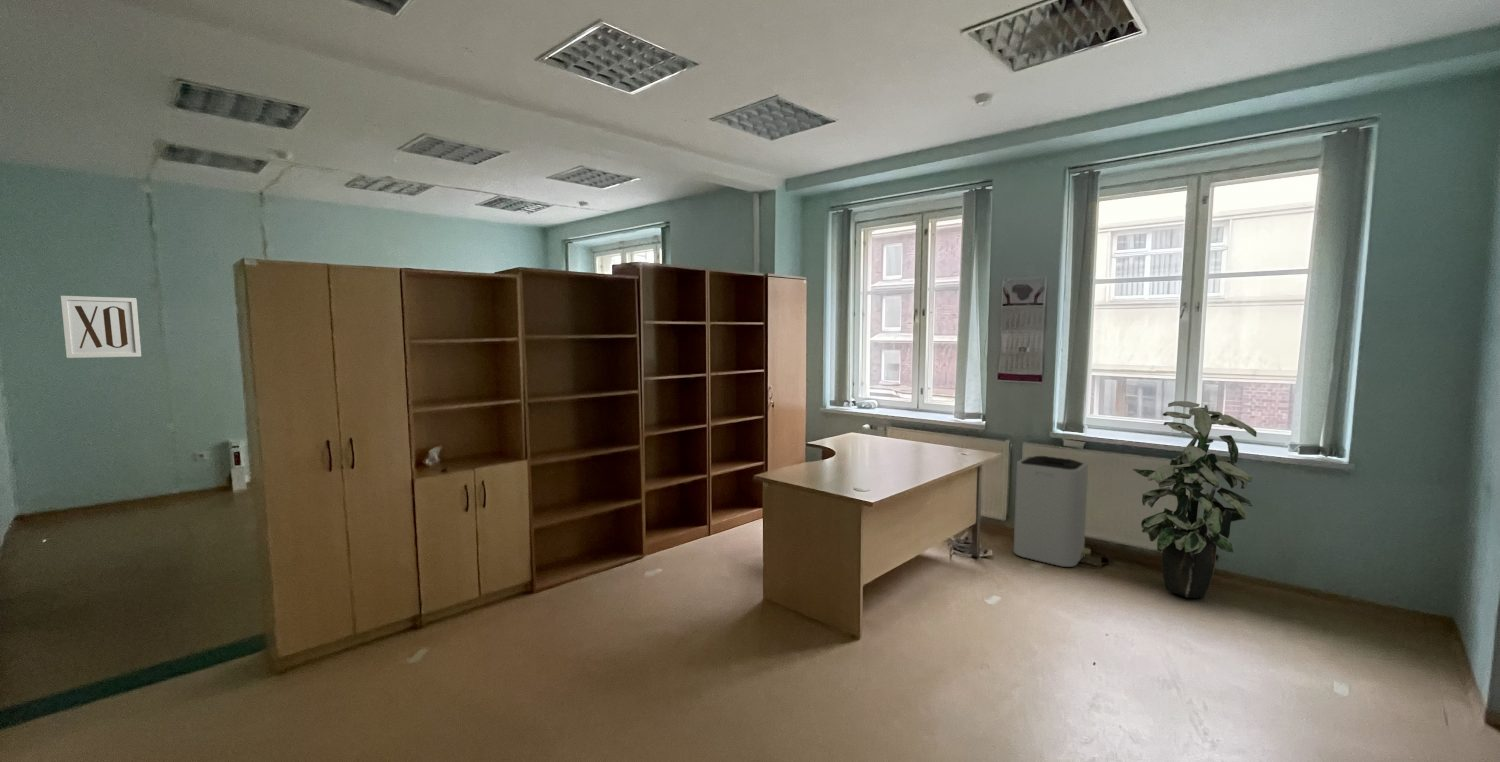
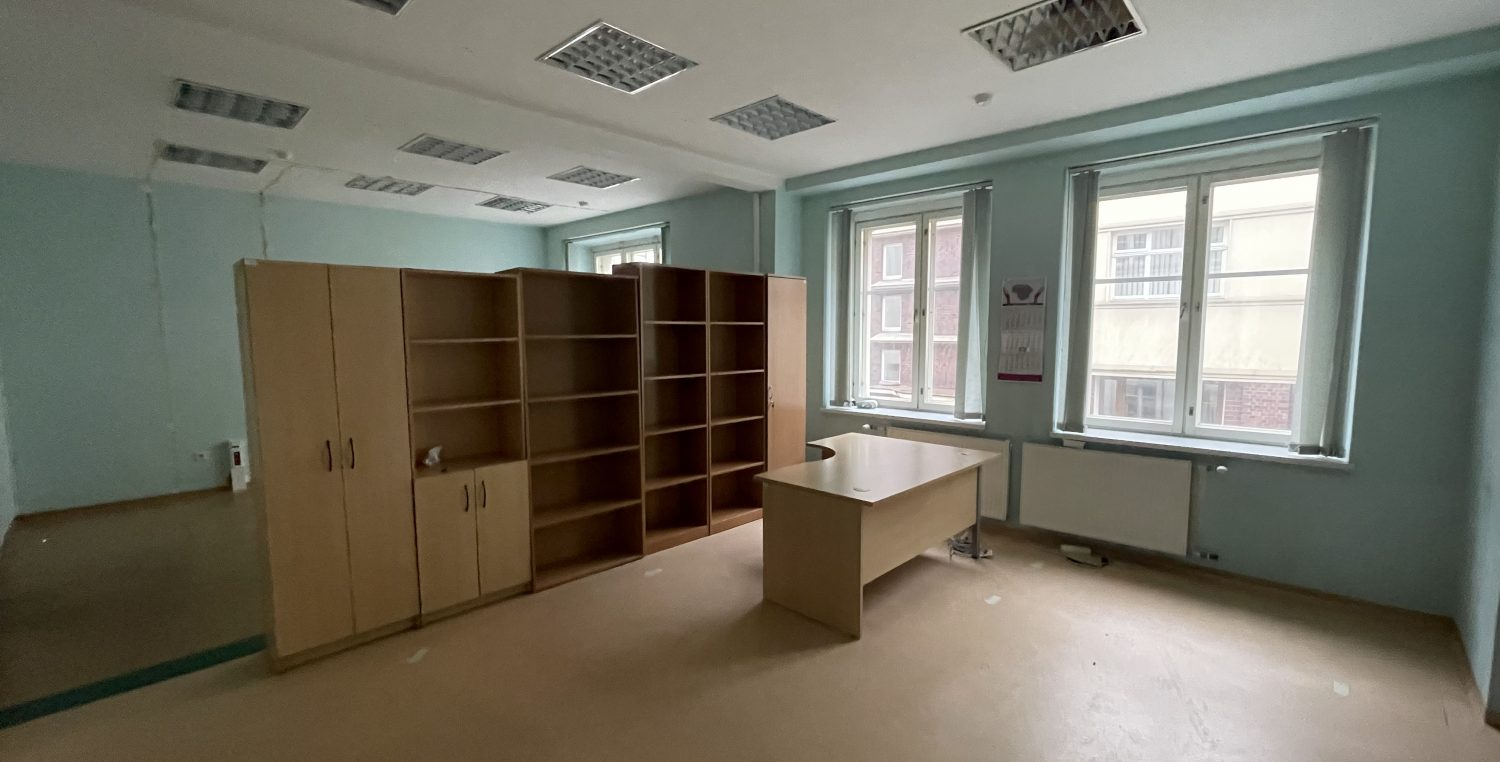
- indoor plant (1188, 497)
- wall art (102, 327)
- trash can (1050, 507)
